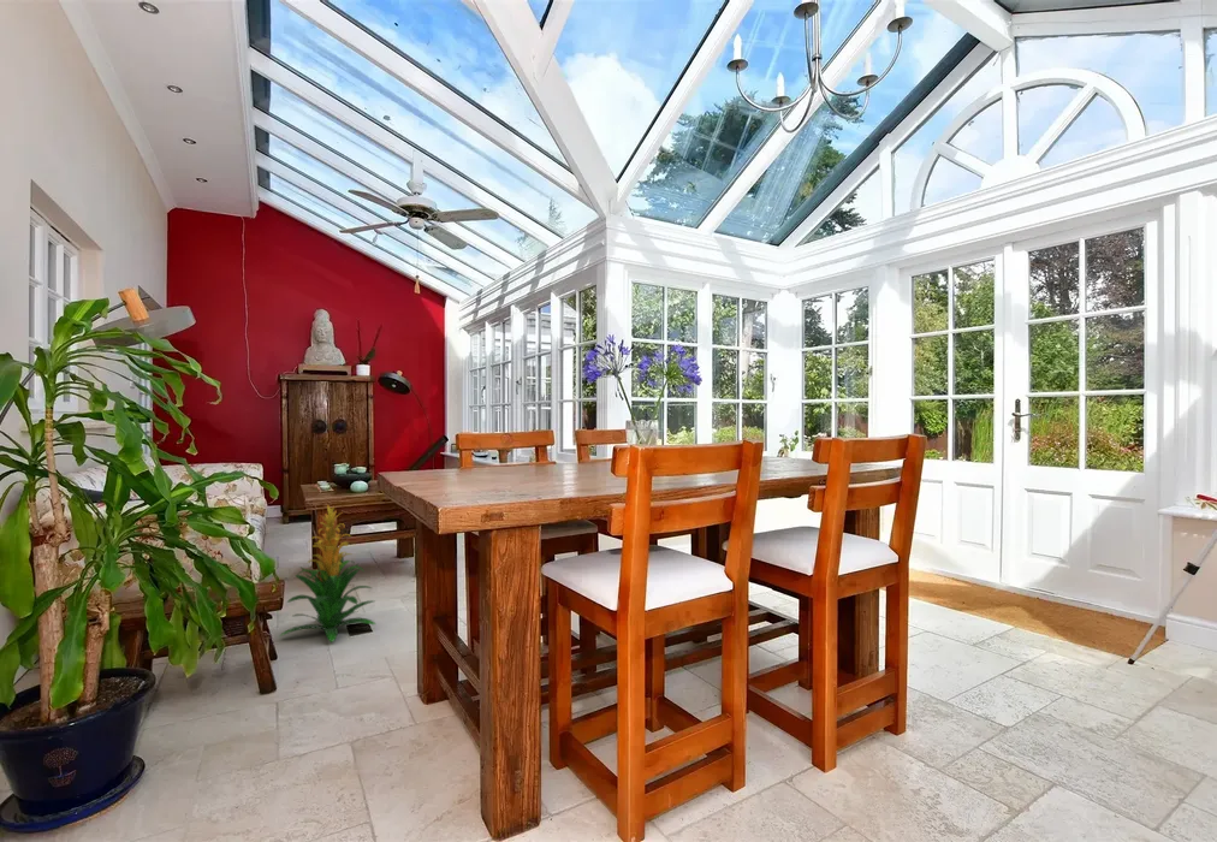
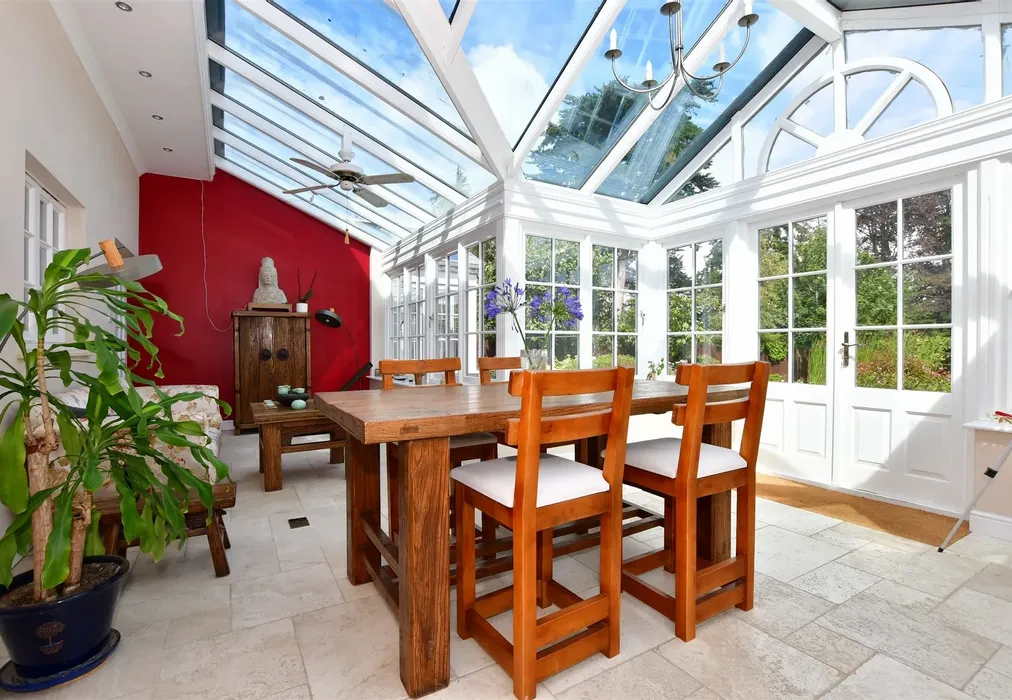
- indoor plant (330, 568)
